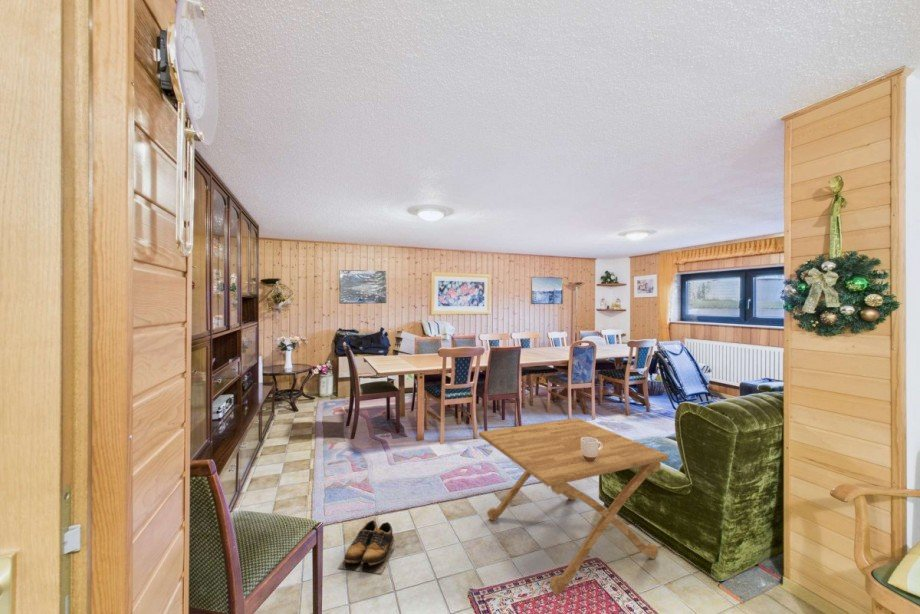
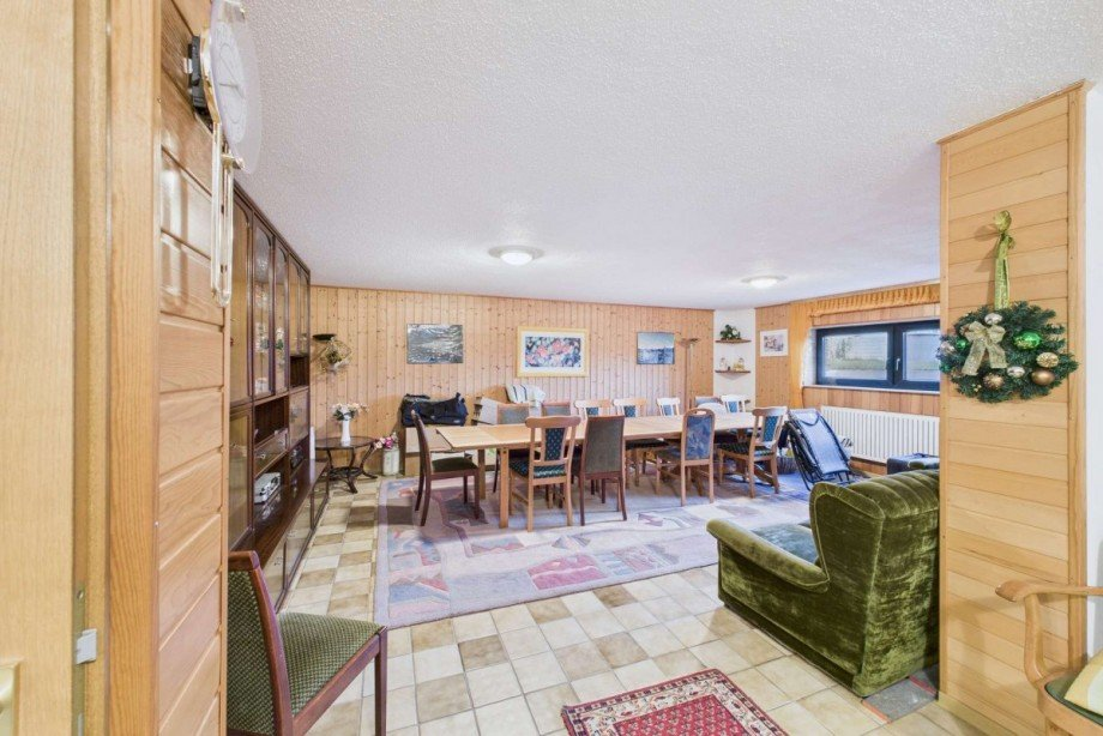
- mug (592, 449)
- shoes (371, 541)
- side table (565, 489)
